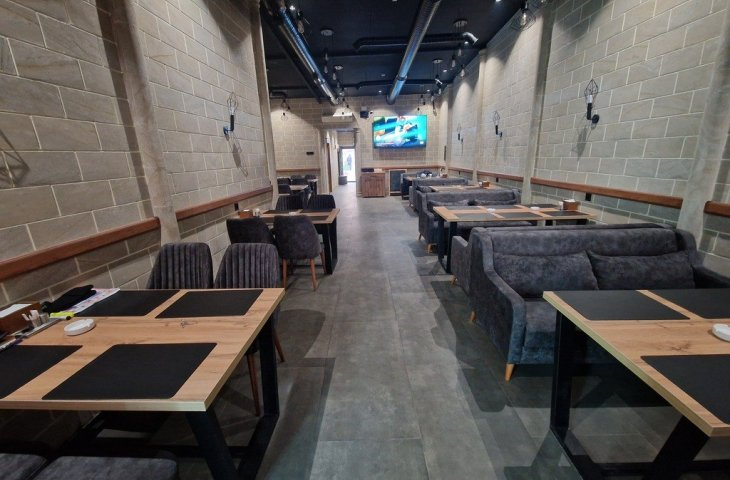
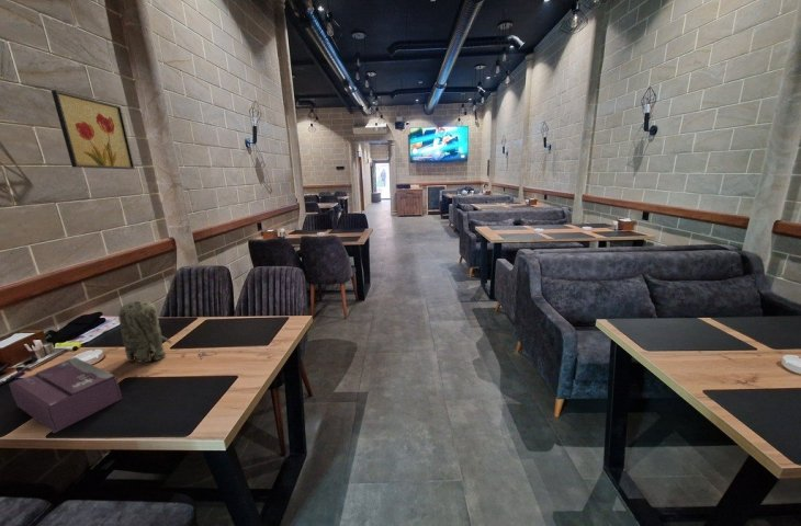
+ toy elephant (144, 330)
+ wall art (97, 134)
+ tissue box (66, 390)
